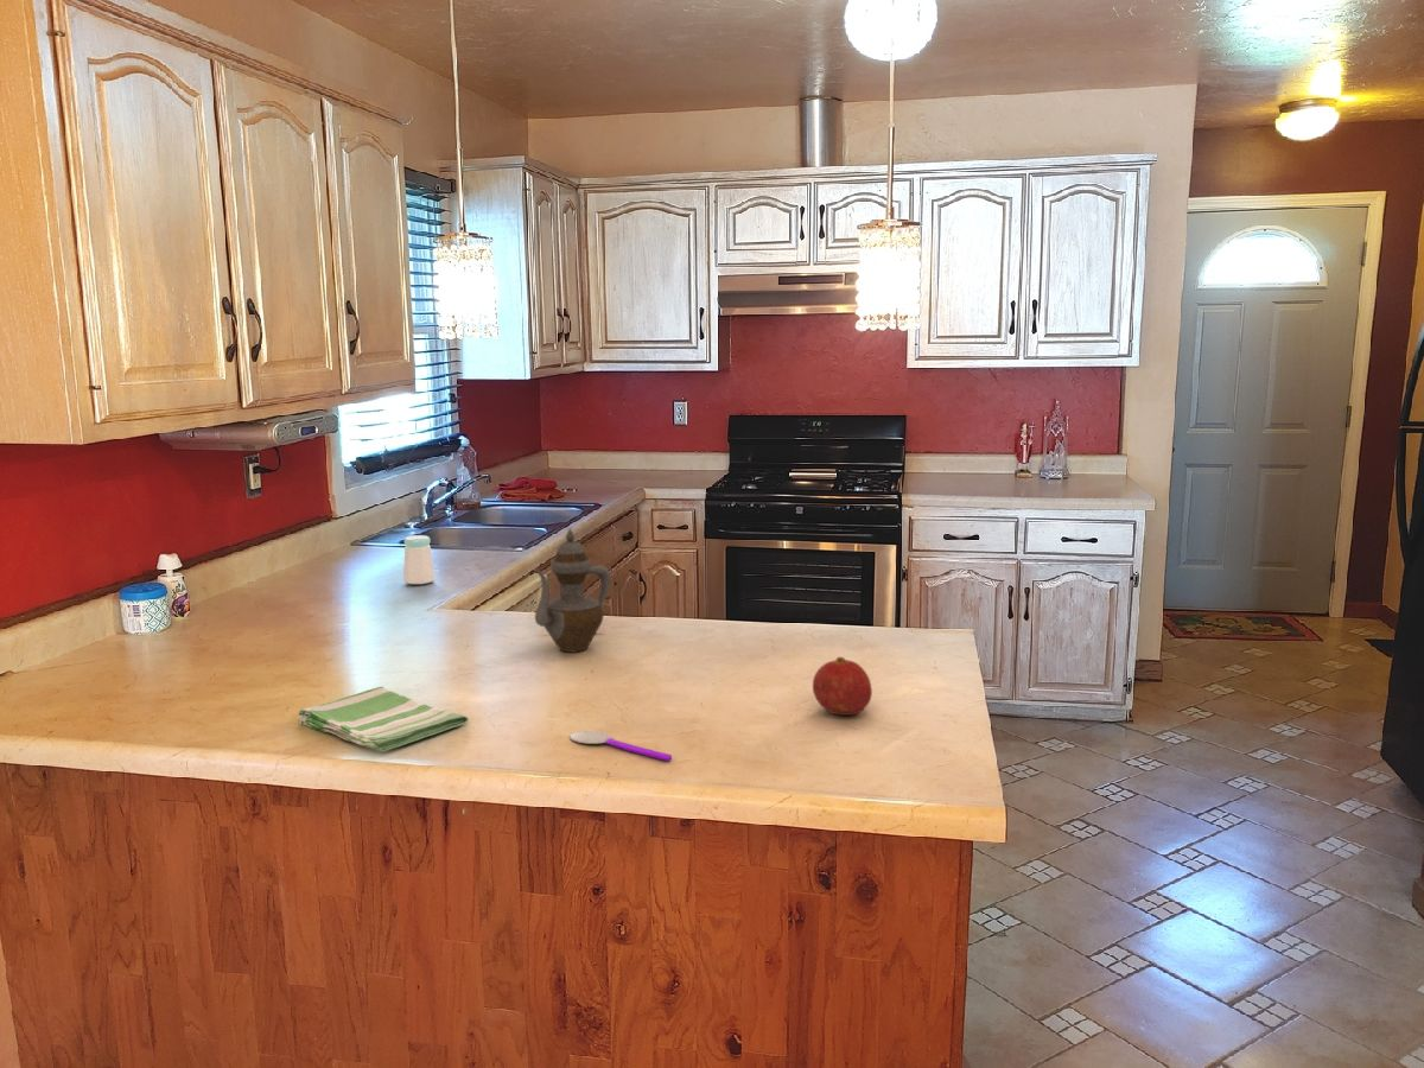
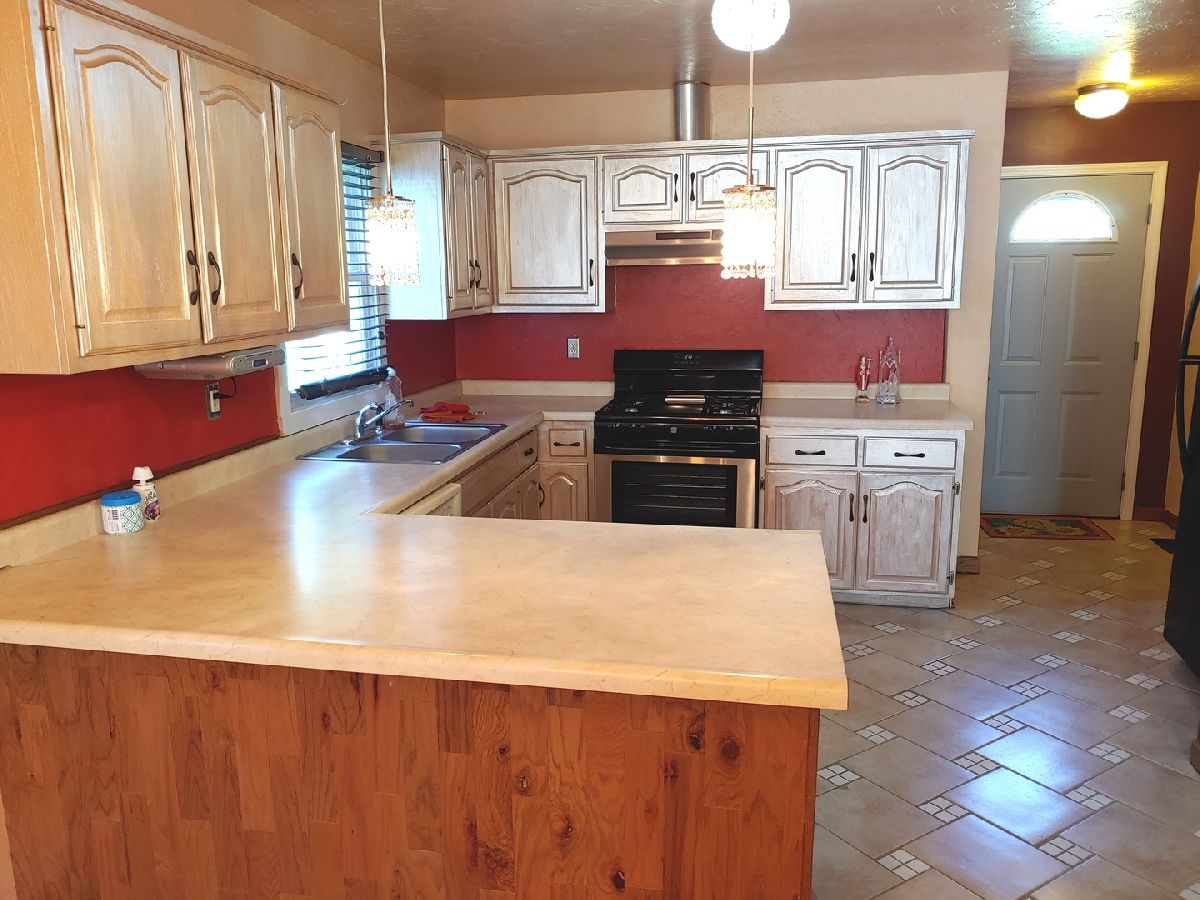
- salt shaker (418, 559)
- dish towel (381, 716)
- spoon (619, 743)
- teapot (573, 587)
- fruit (841, 685)
